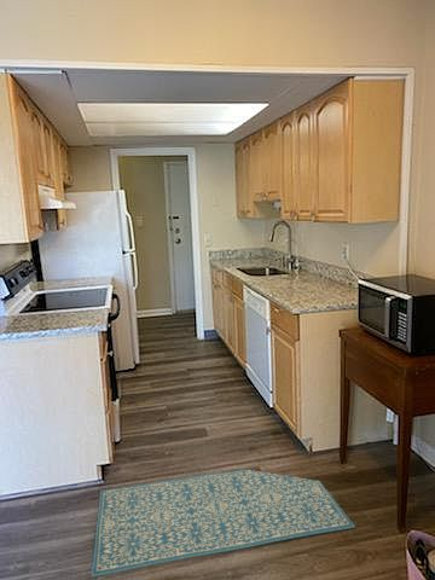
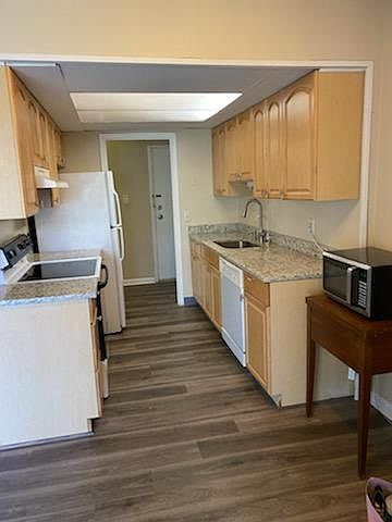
- rug (218, 506)
